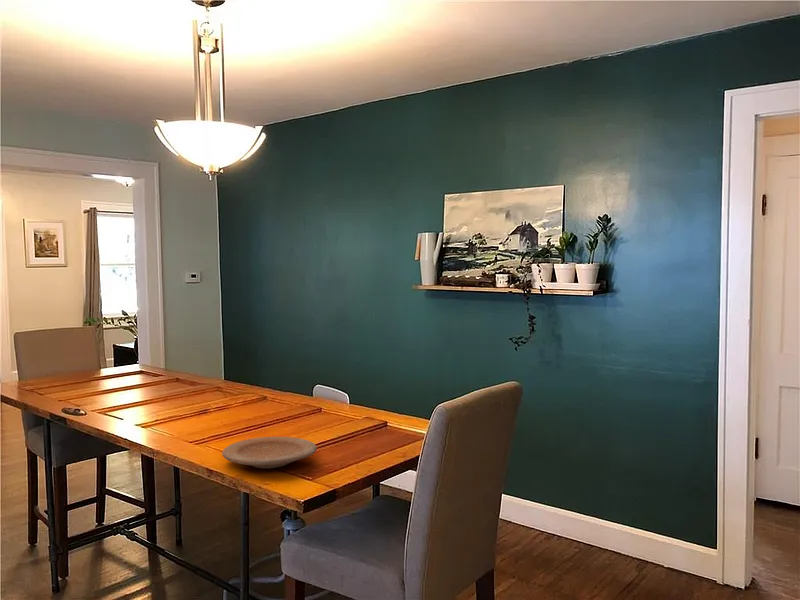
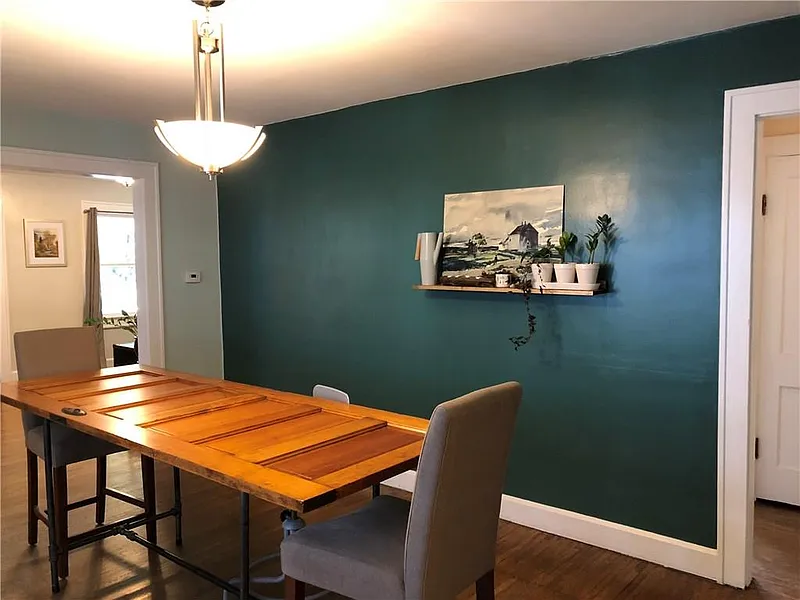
- plate (270, 455)
